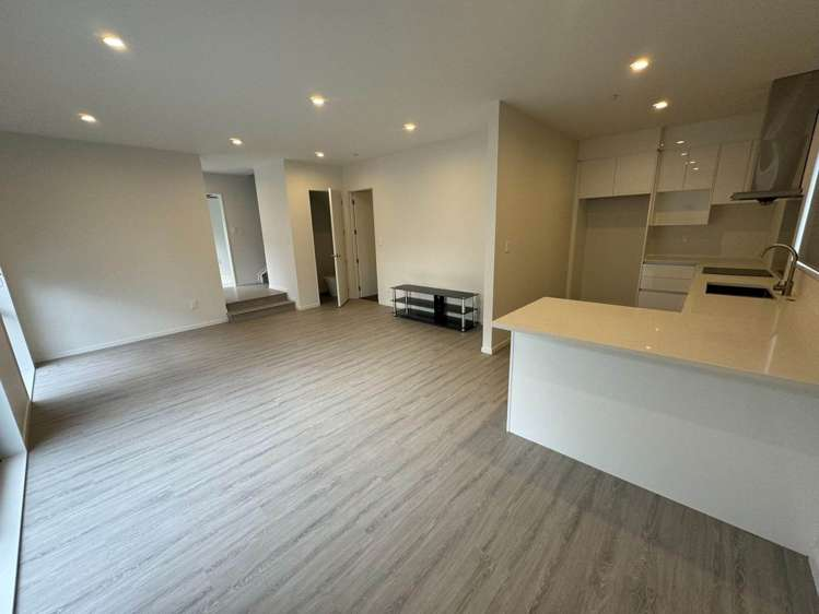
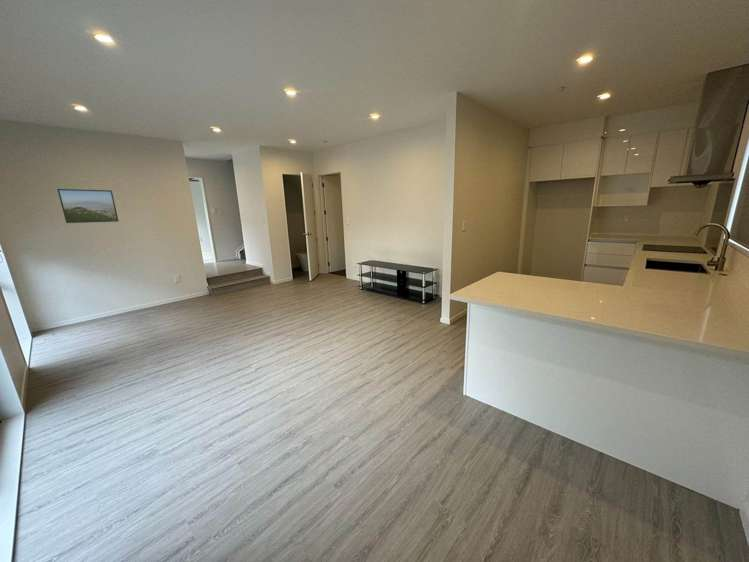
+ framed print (89, 206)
